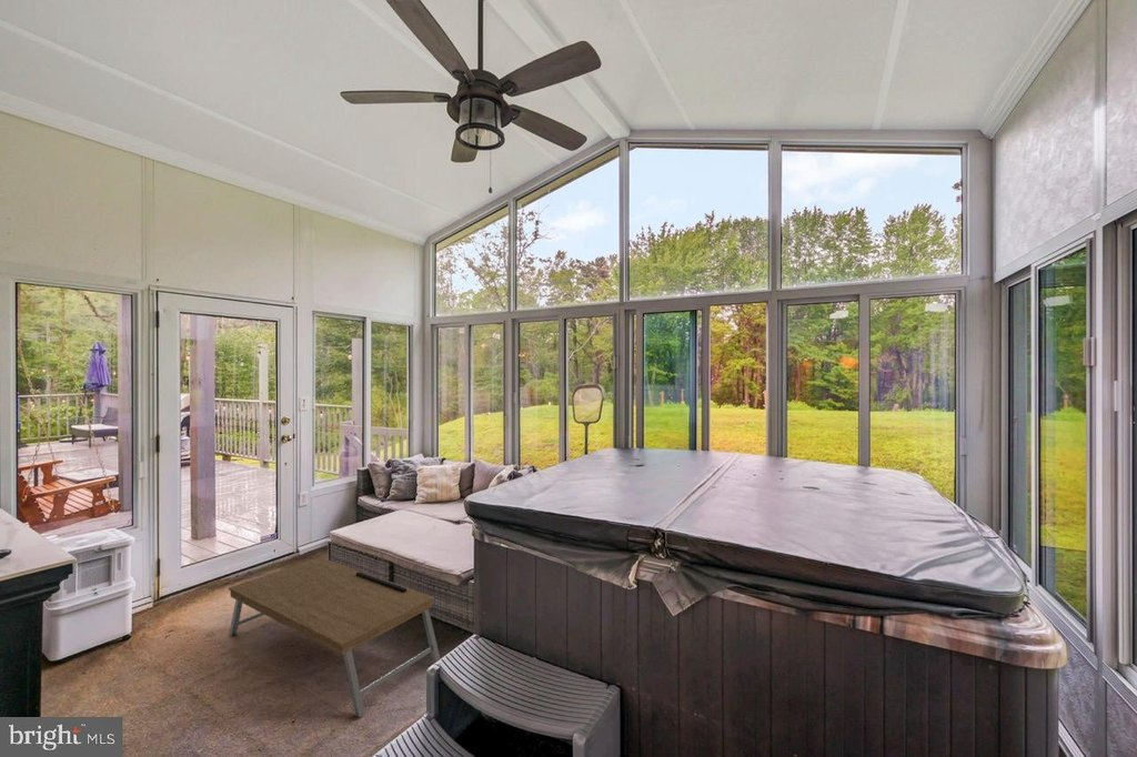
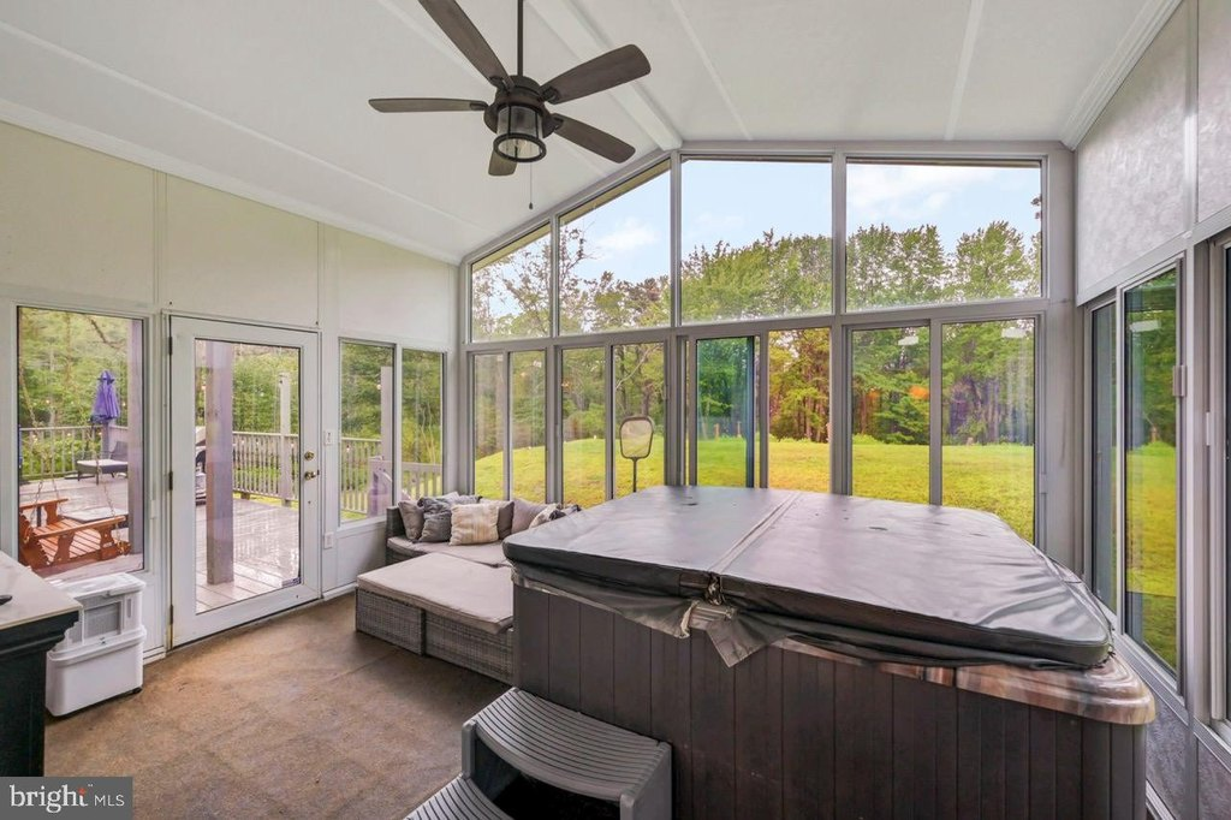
- coffee table (329, 618)
